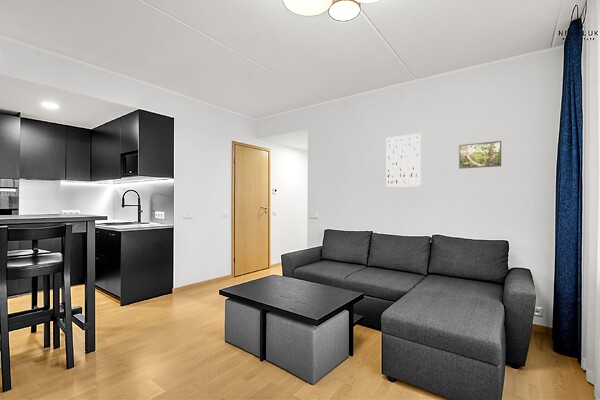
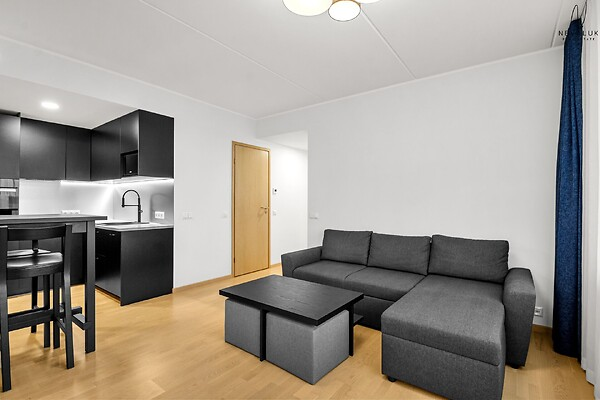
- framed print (479, 155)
- wall art (403, 161)
